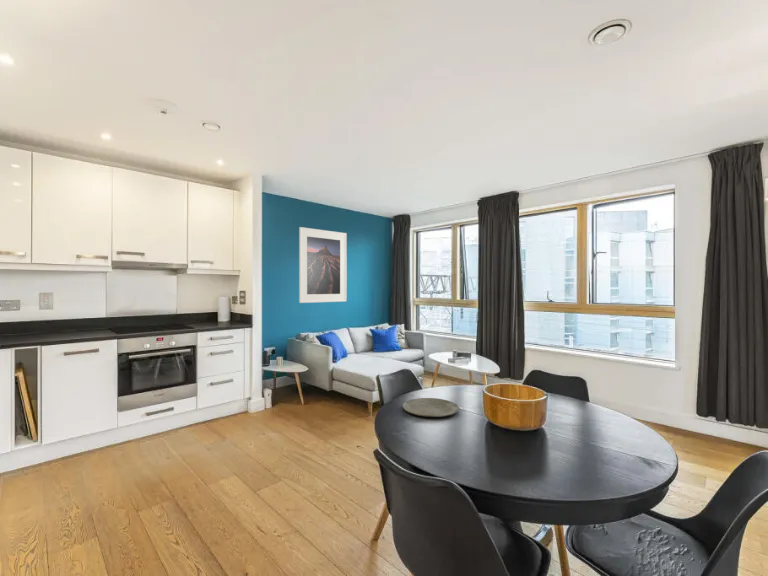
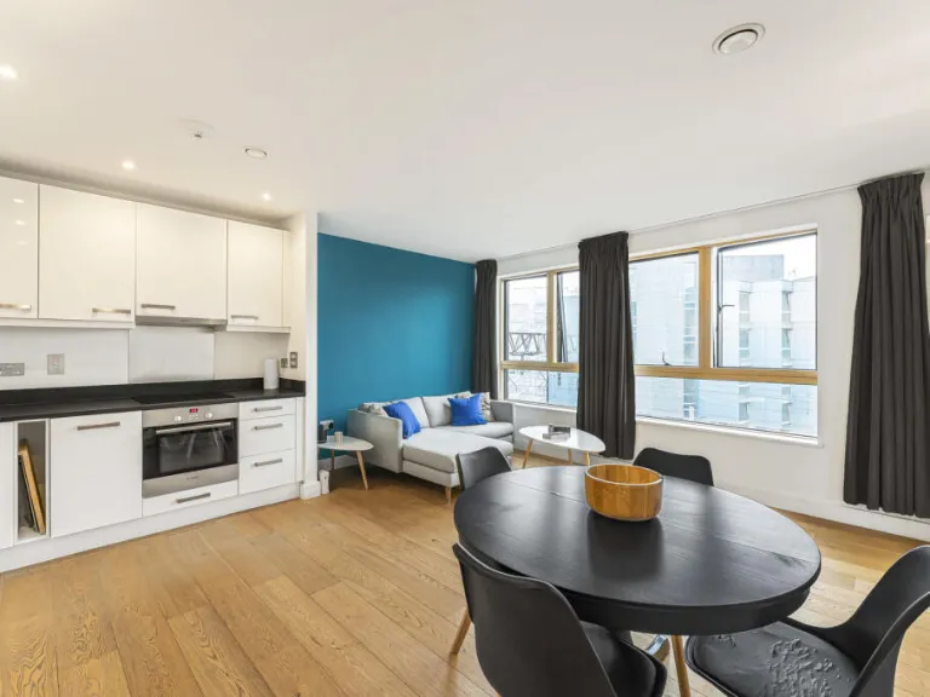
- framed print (324, 266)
- plate (430, 407)
